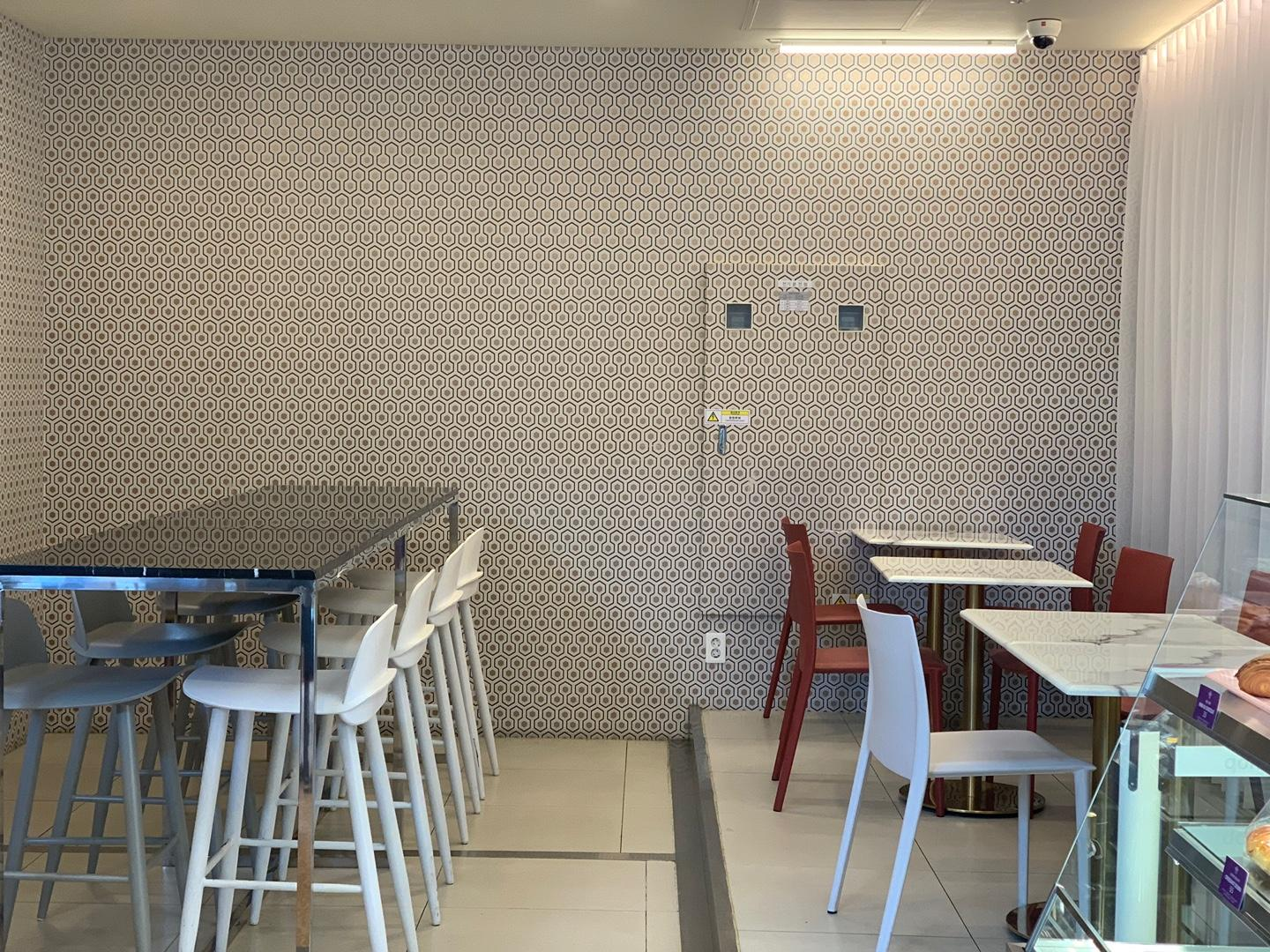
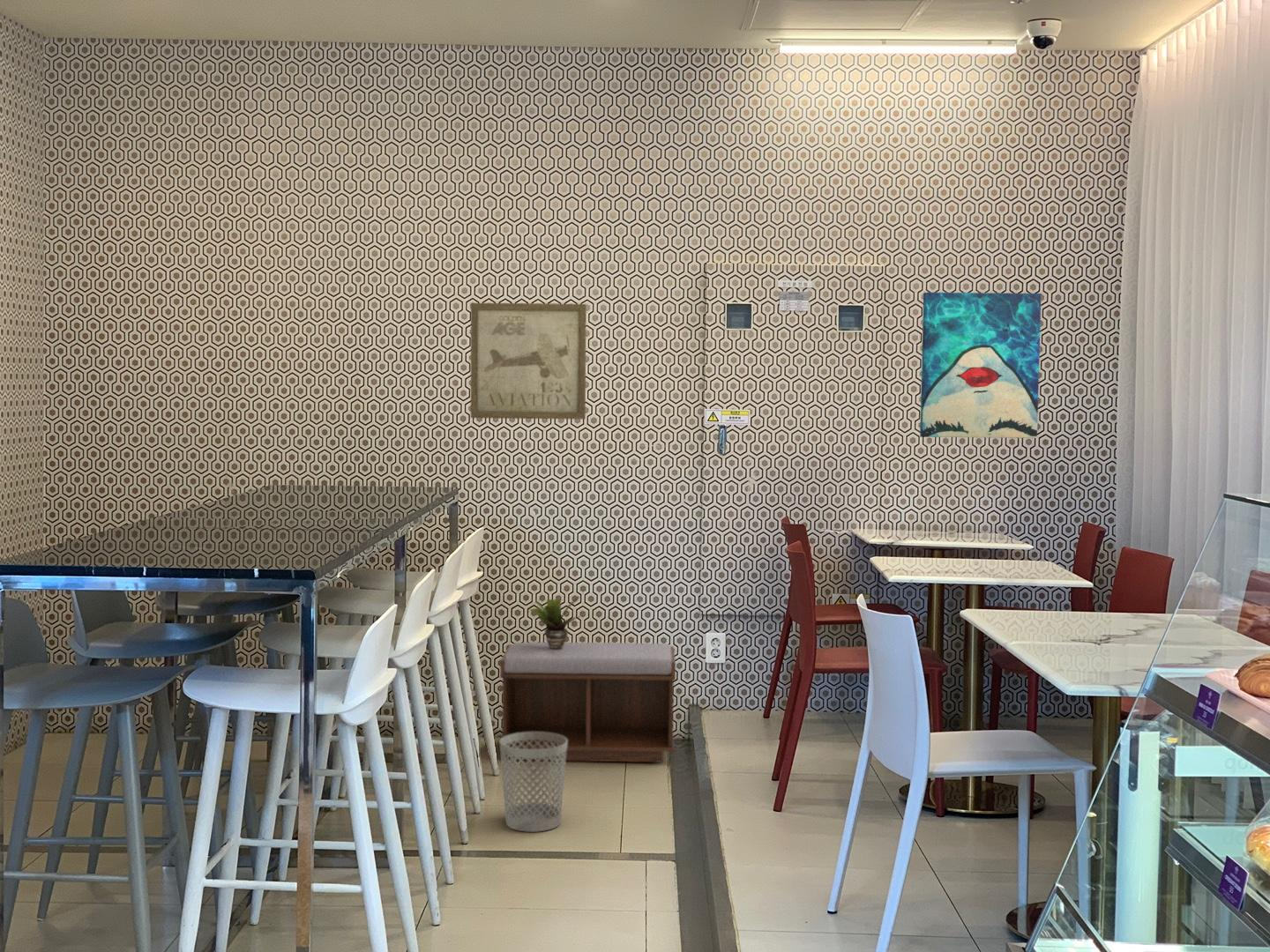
+ wastebasket (533, 781)
+ wall art (528, 361)
+ bench (589, 699)
+ potted plant (556, 622)
+ wall art (980, 365)
